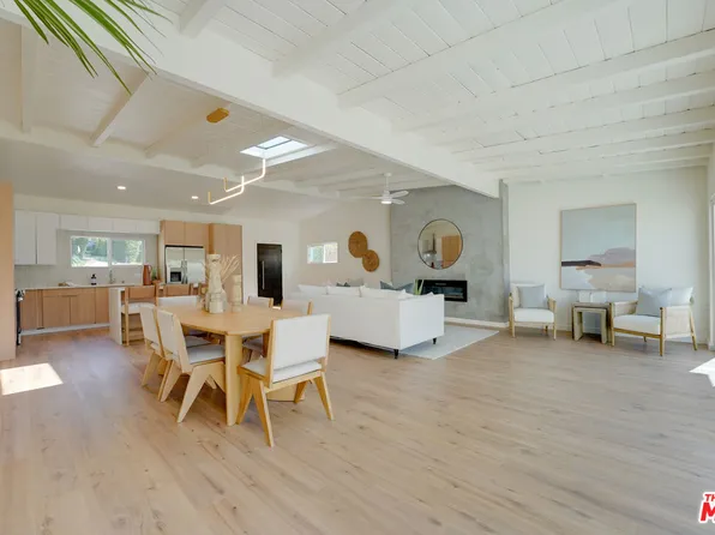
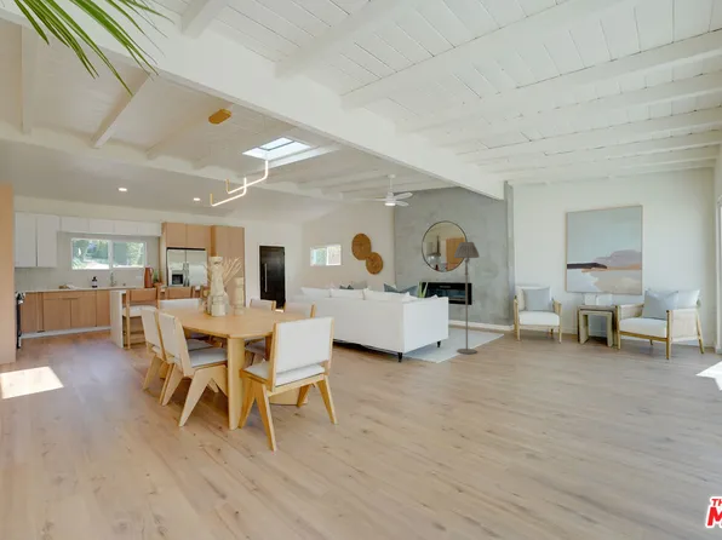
+ floor lamp (466, 297)
